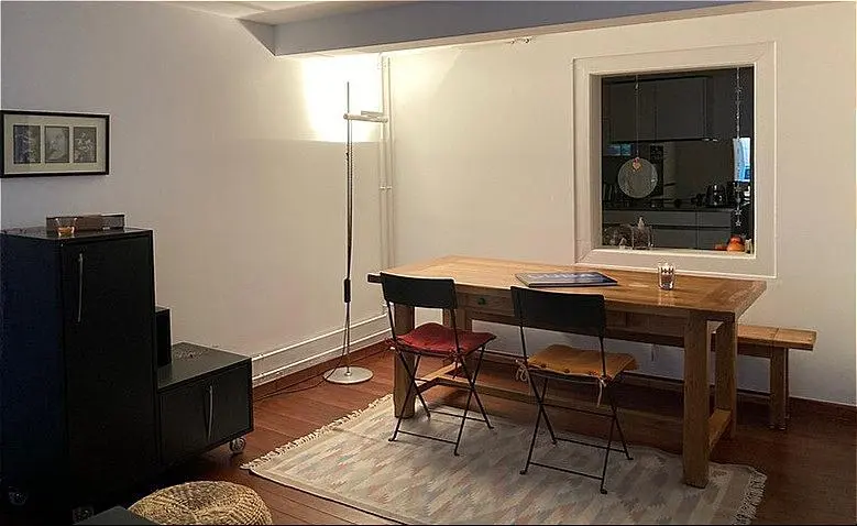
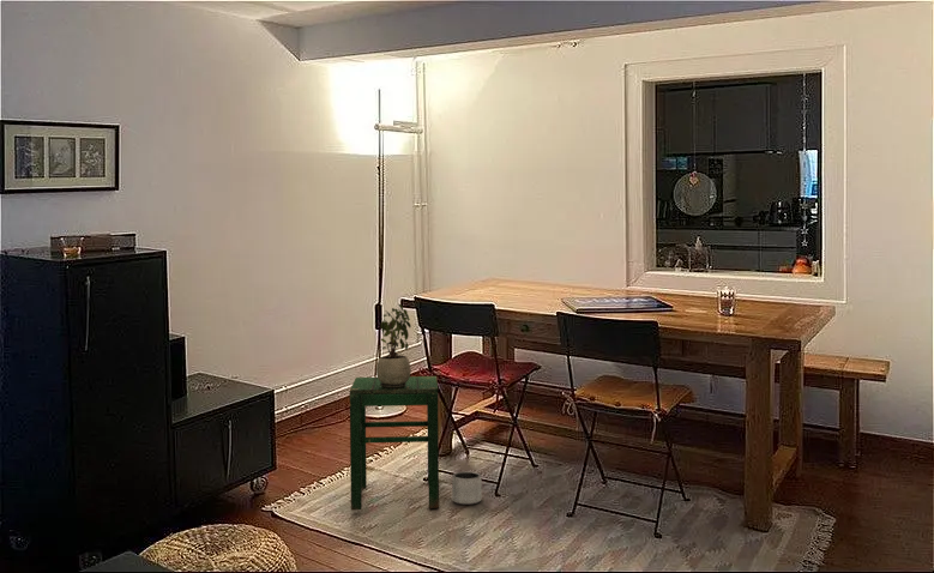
+ potted plant (392, 344)
+ stool (396, 439)
+ planter (466, 488)
